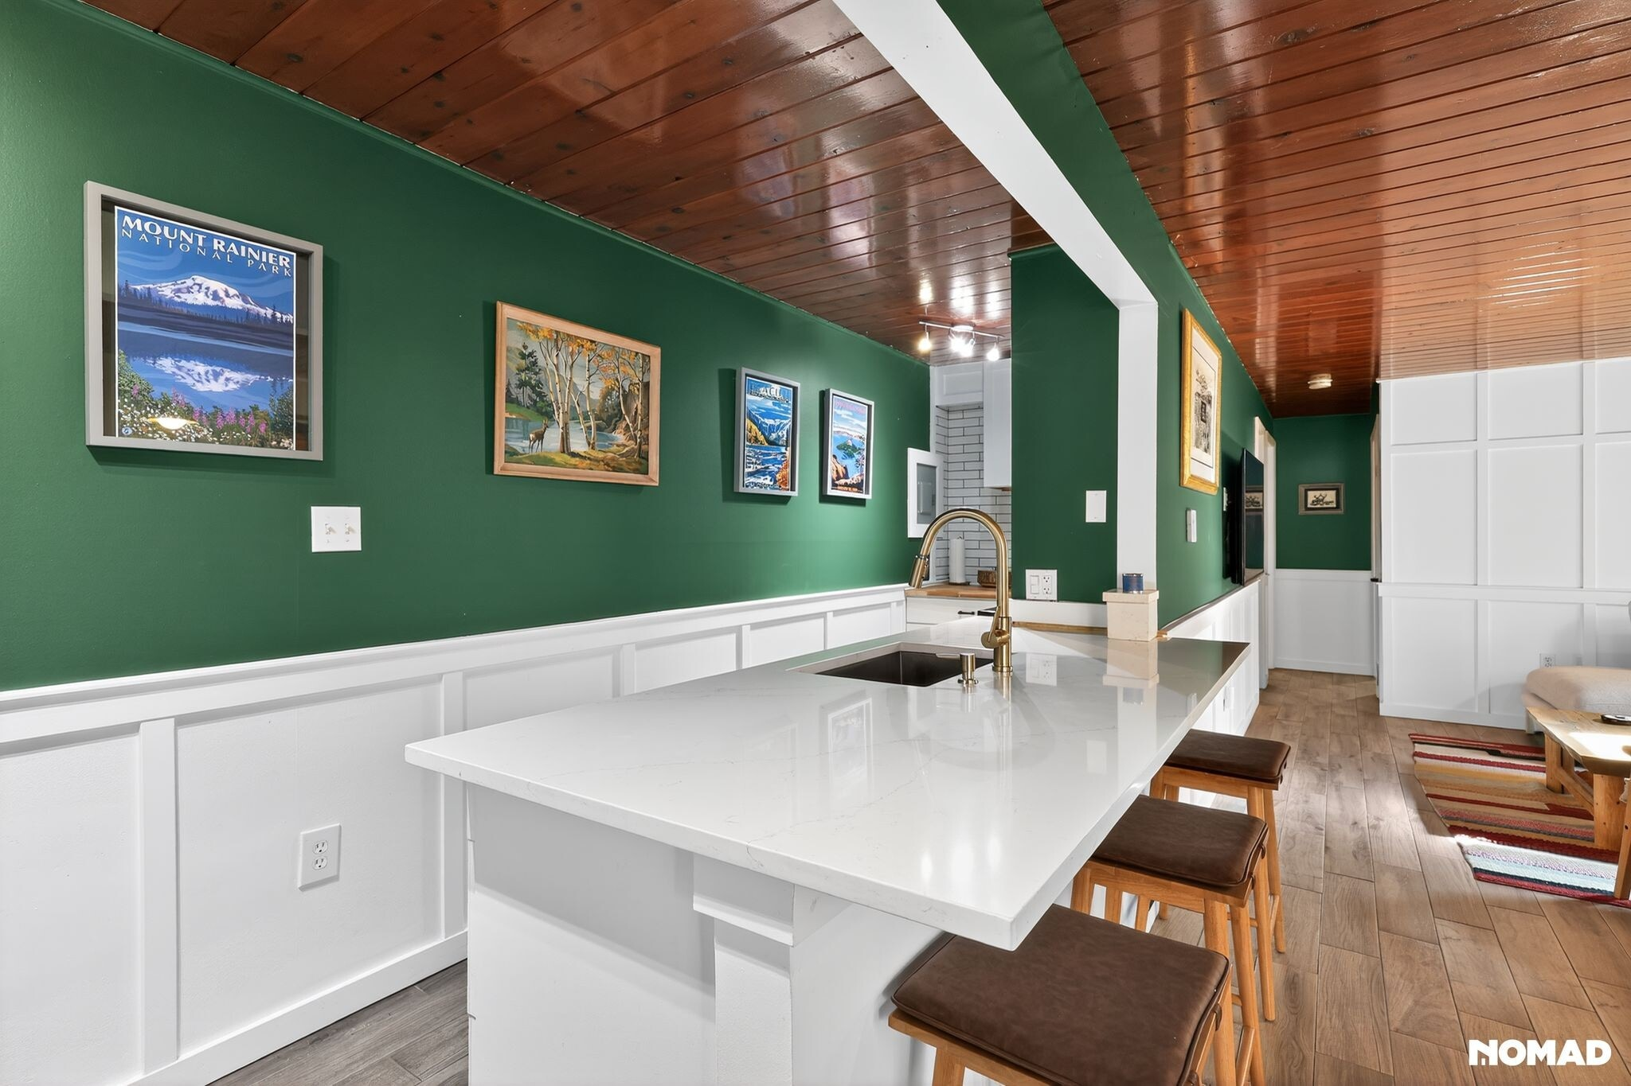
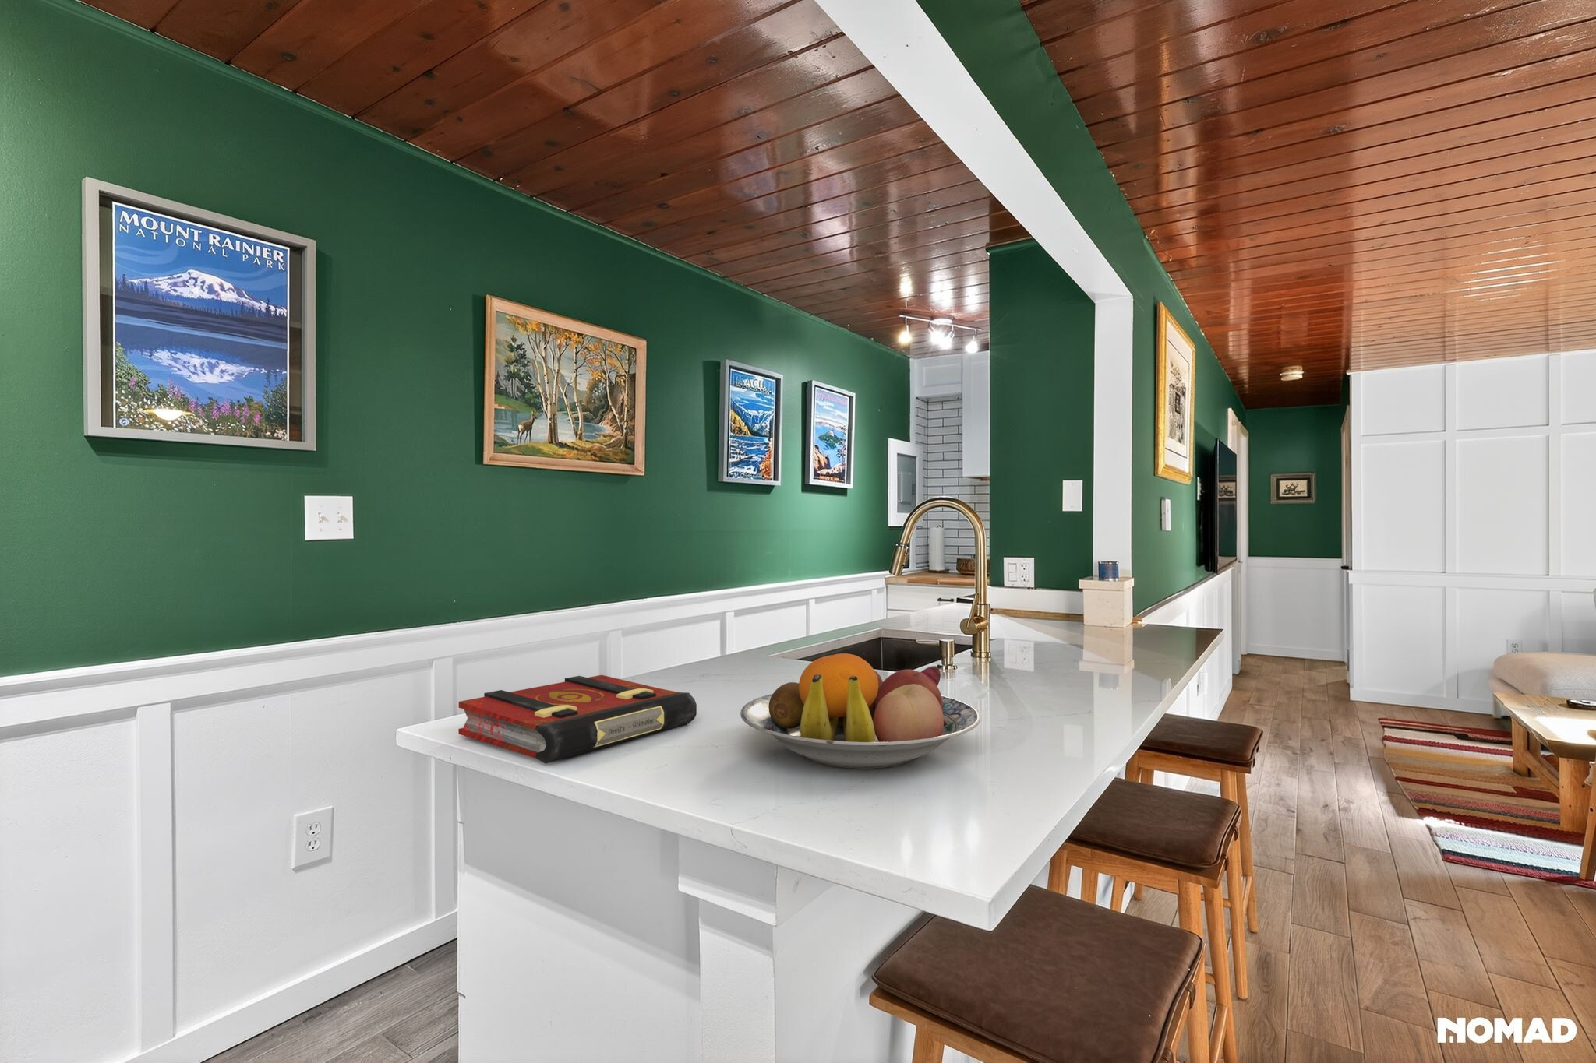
+ book (580, 712)
+ fruit bowl (859, 700)
